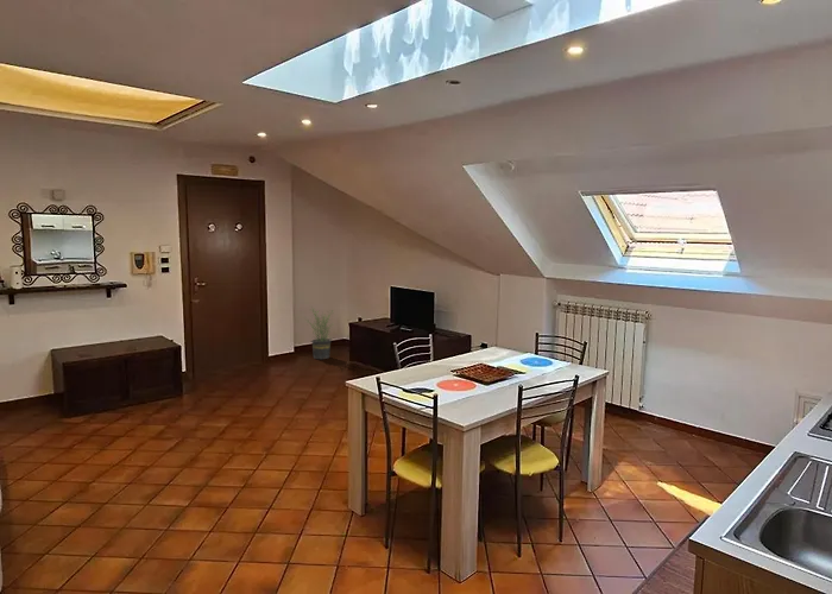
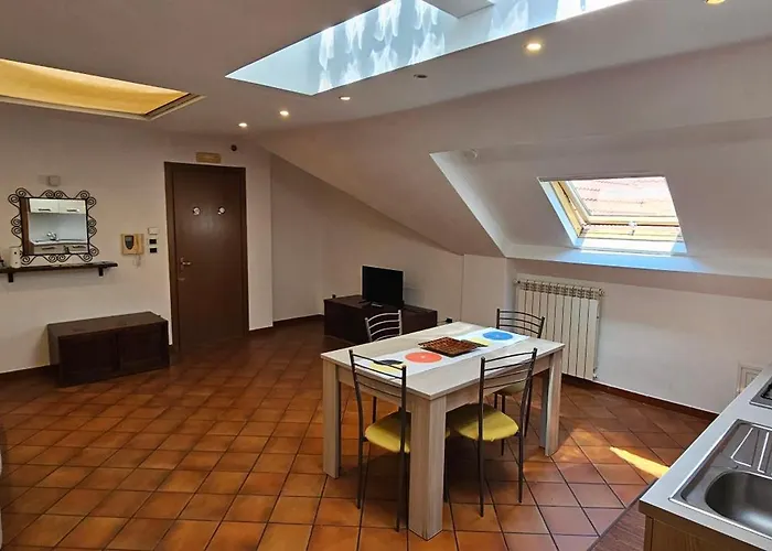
- potted plant (320, 331)
